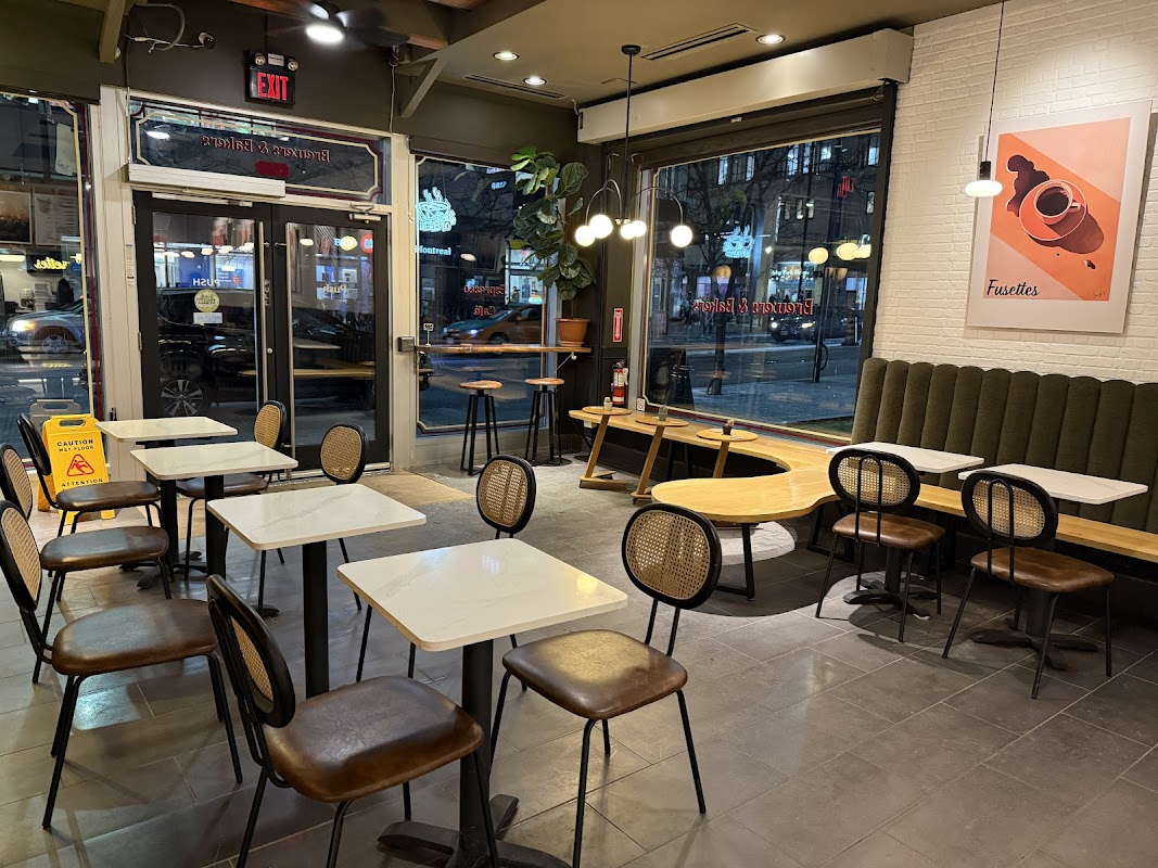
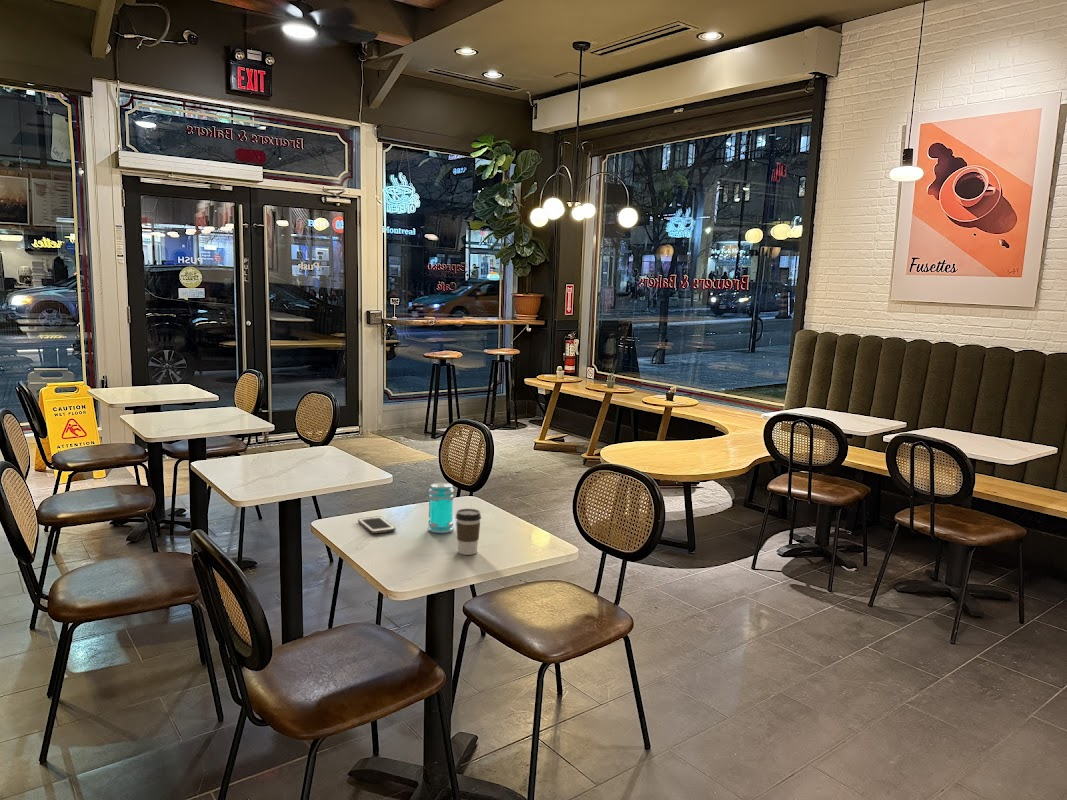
+ cell phone (376, 524)
+ jar (441, 506)
+ coffee cup (468, 531)
